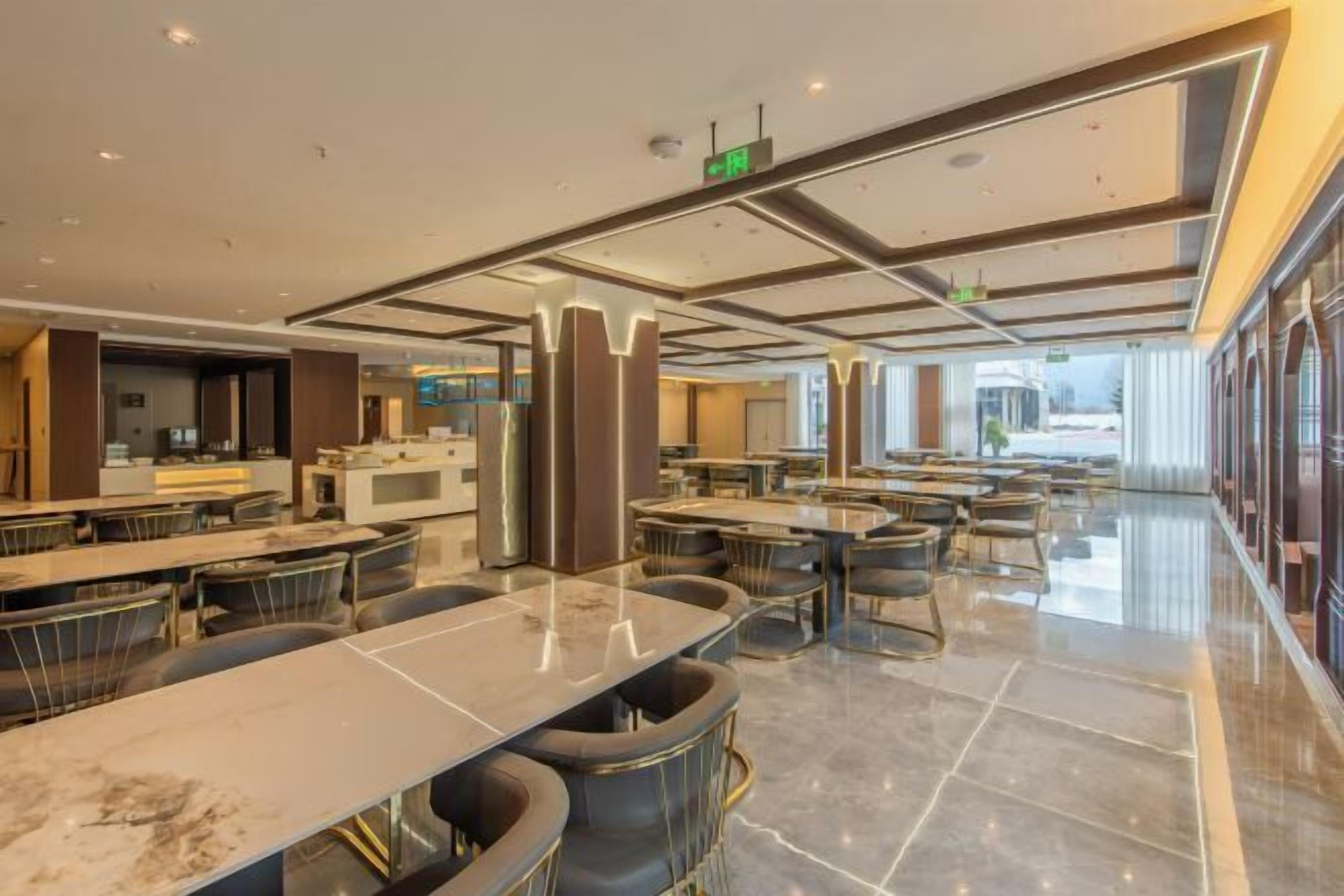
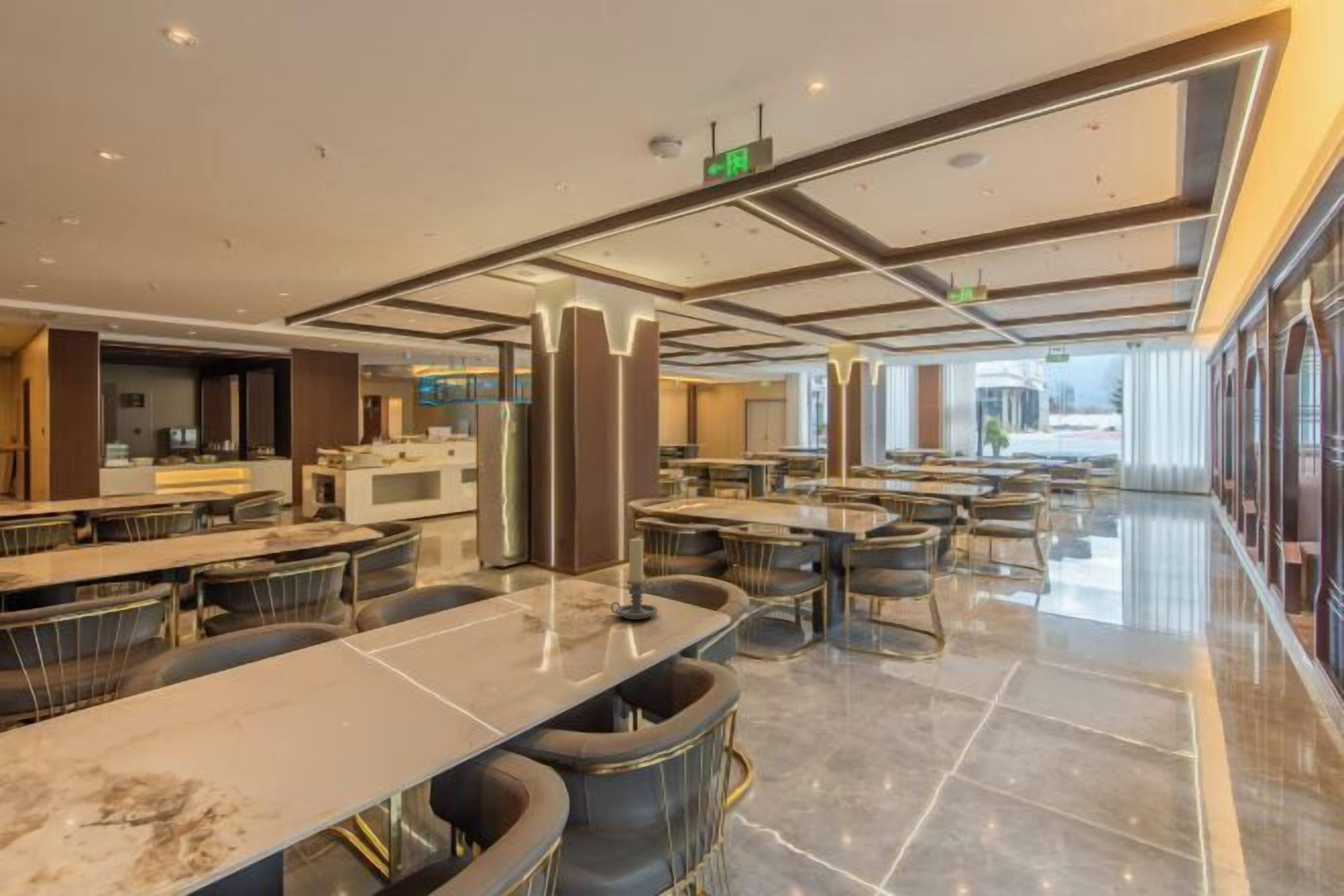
+ candle holder (632, 576)
